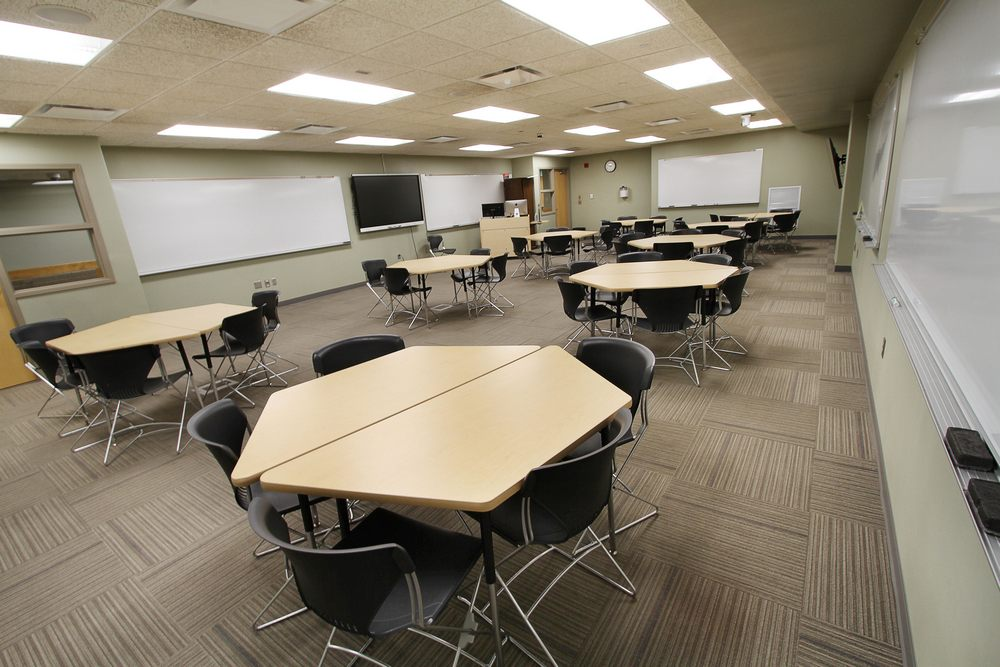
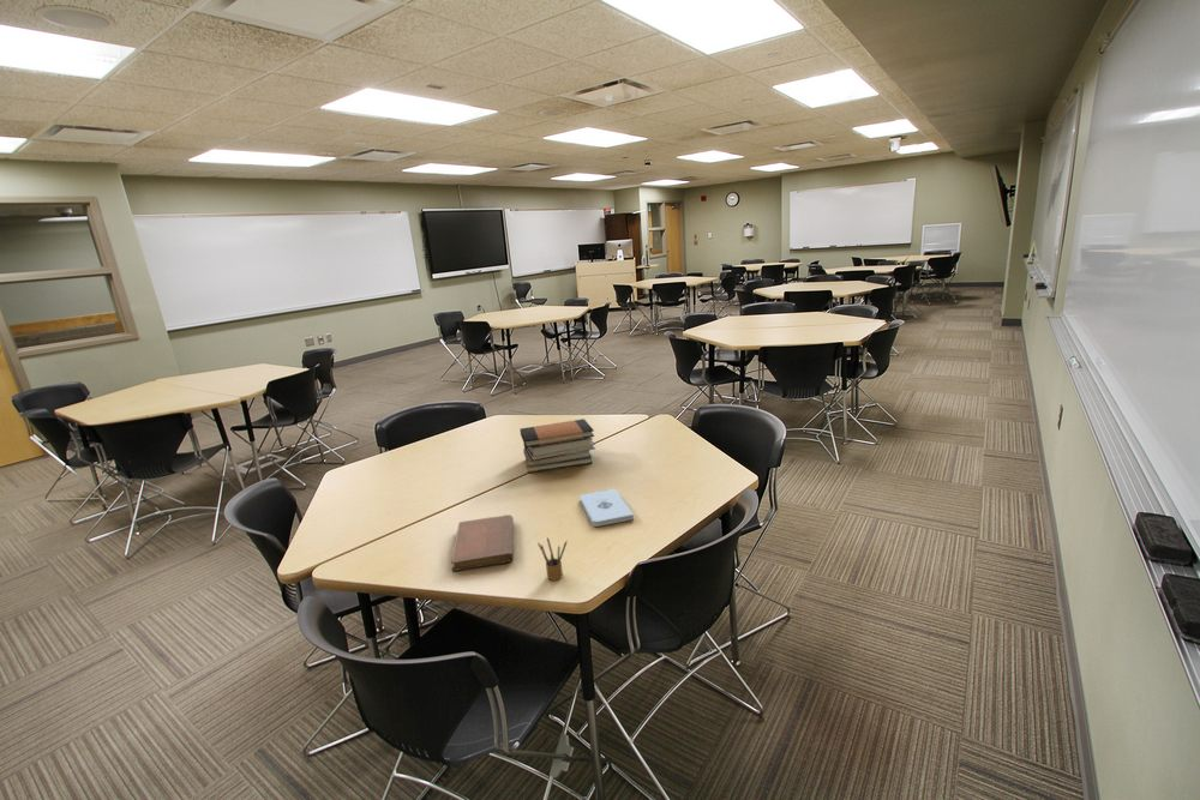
+ book stack (557, 445)
+ pencil box (553, 558)
+ notebook (484, 540)
+ notepad (605, 506)
